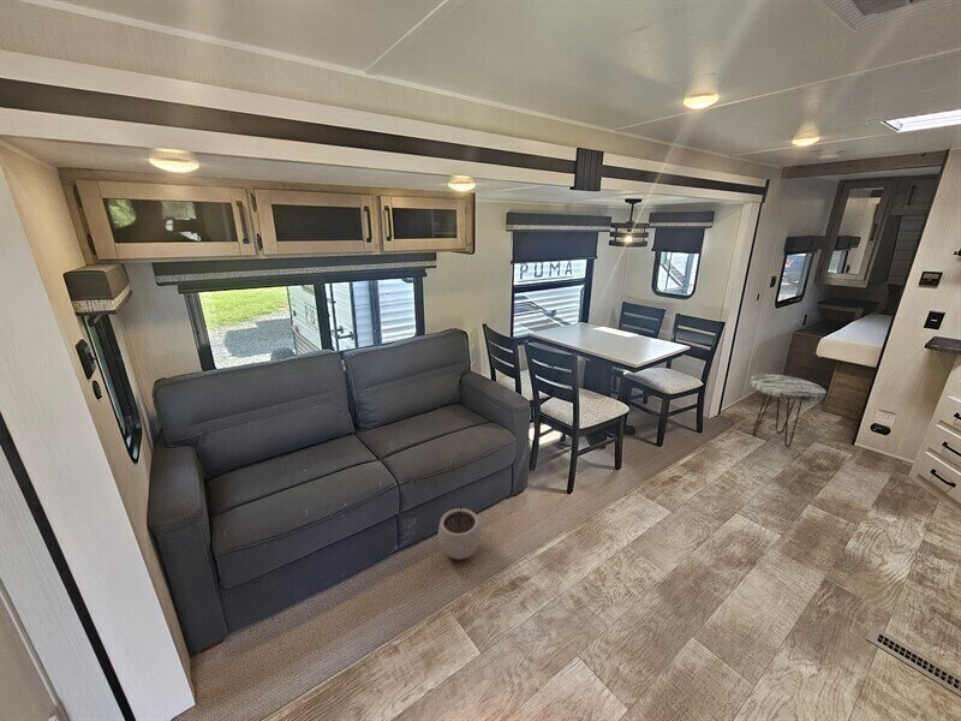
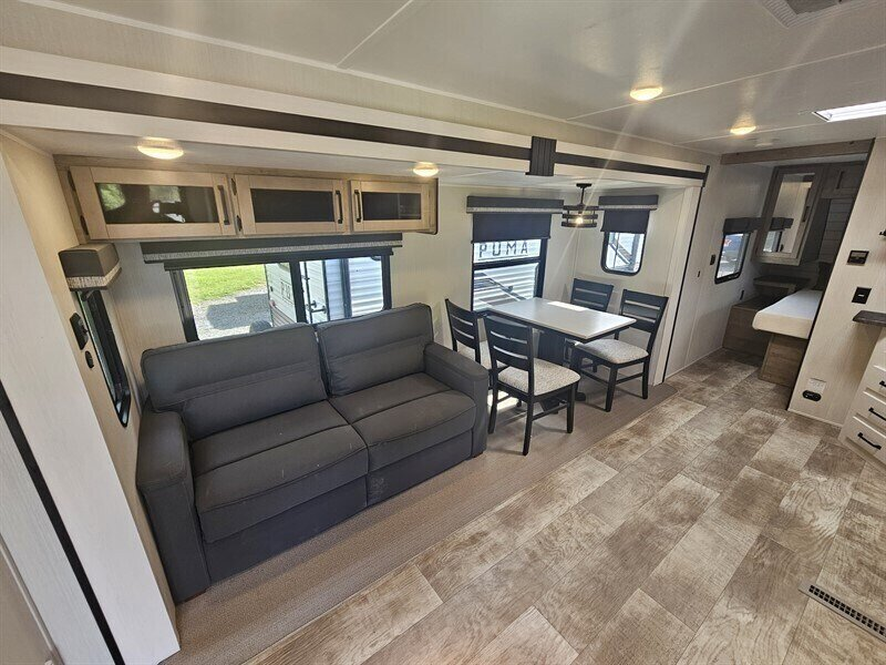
- plant pot (459, 529)
- side table (777, 411)
